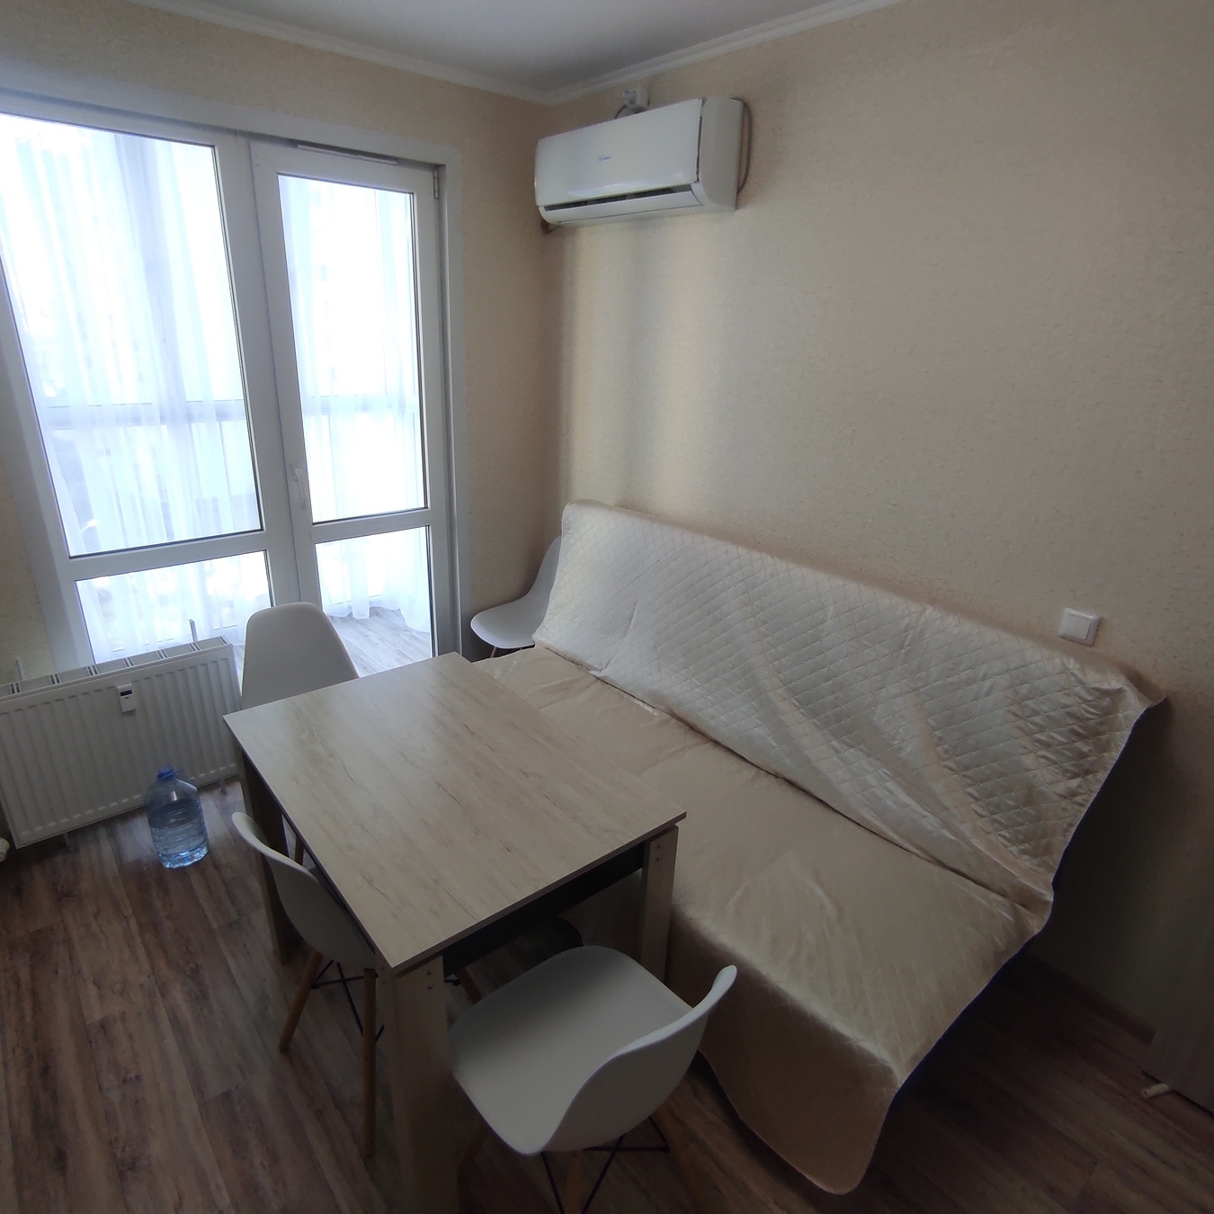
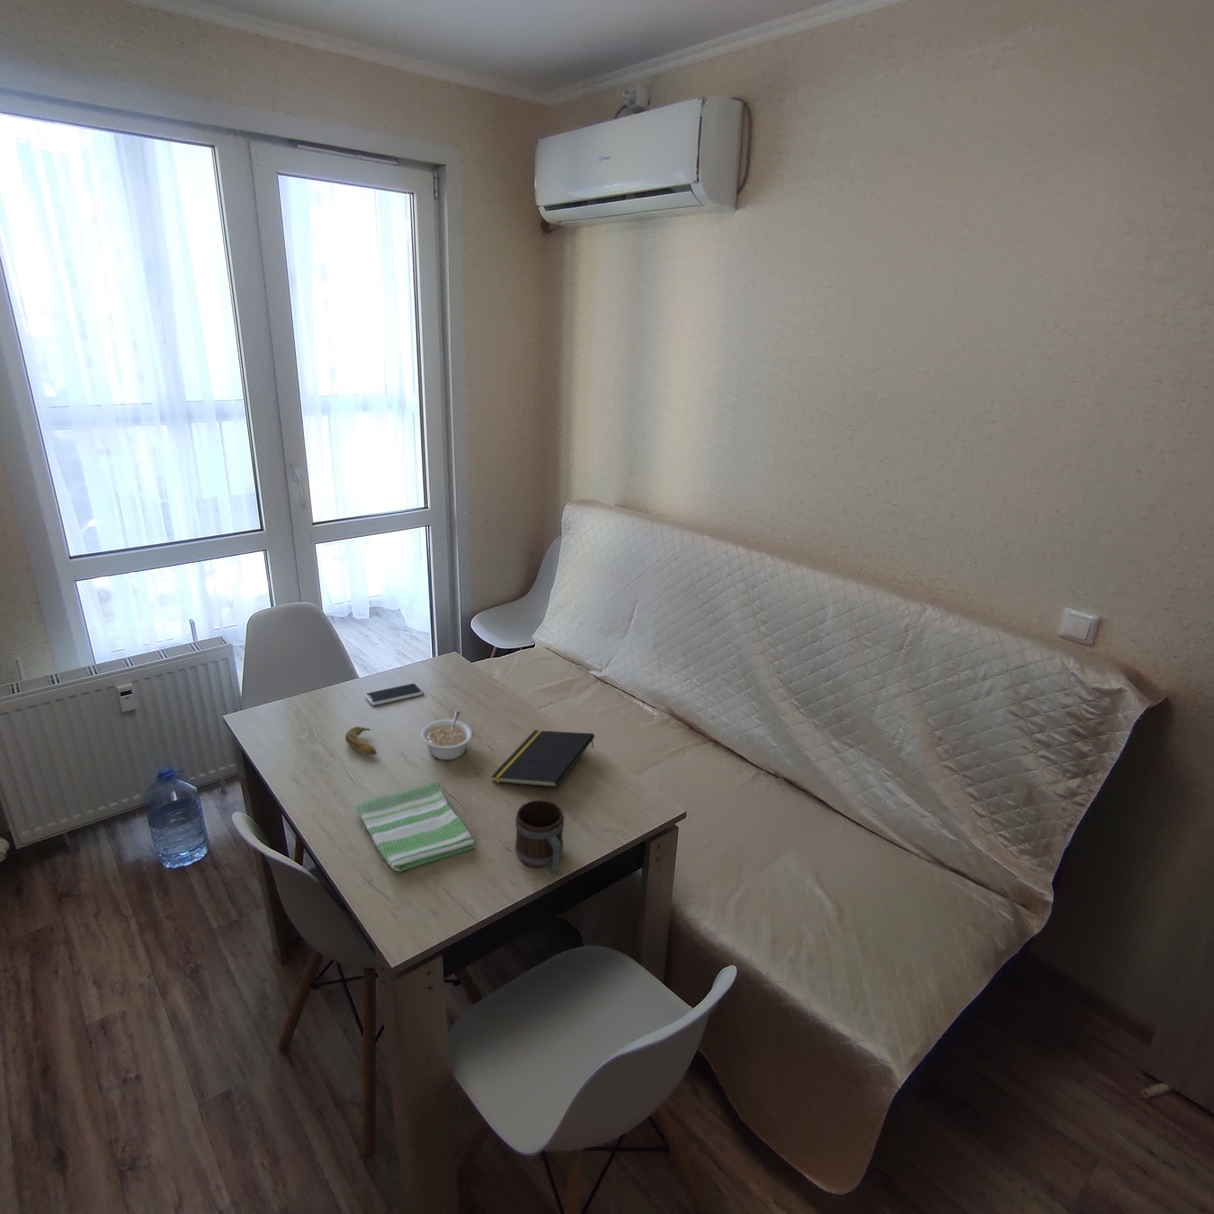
+ dish towel (416, 824)
+ mug (544, 839)
+ smartphone (394, 694)
+ notepad (544, 756)
+ banana (364, 742)
+ legume (446, 738)
